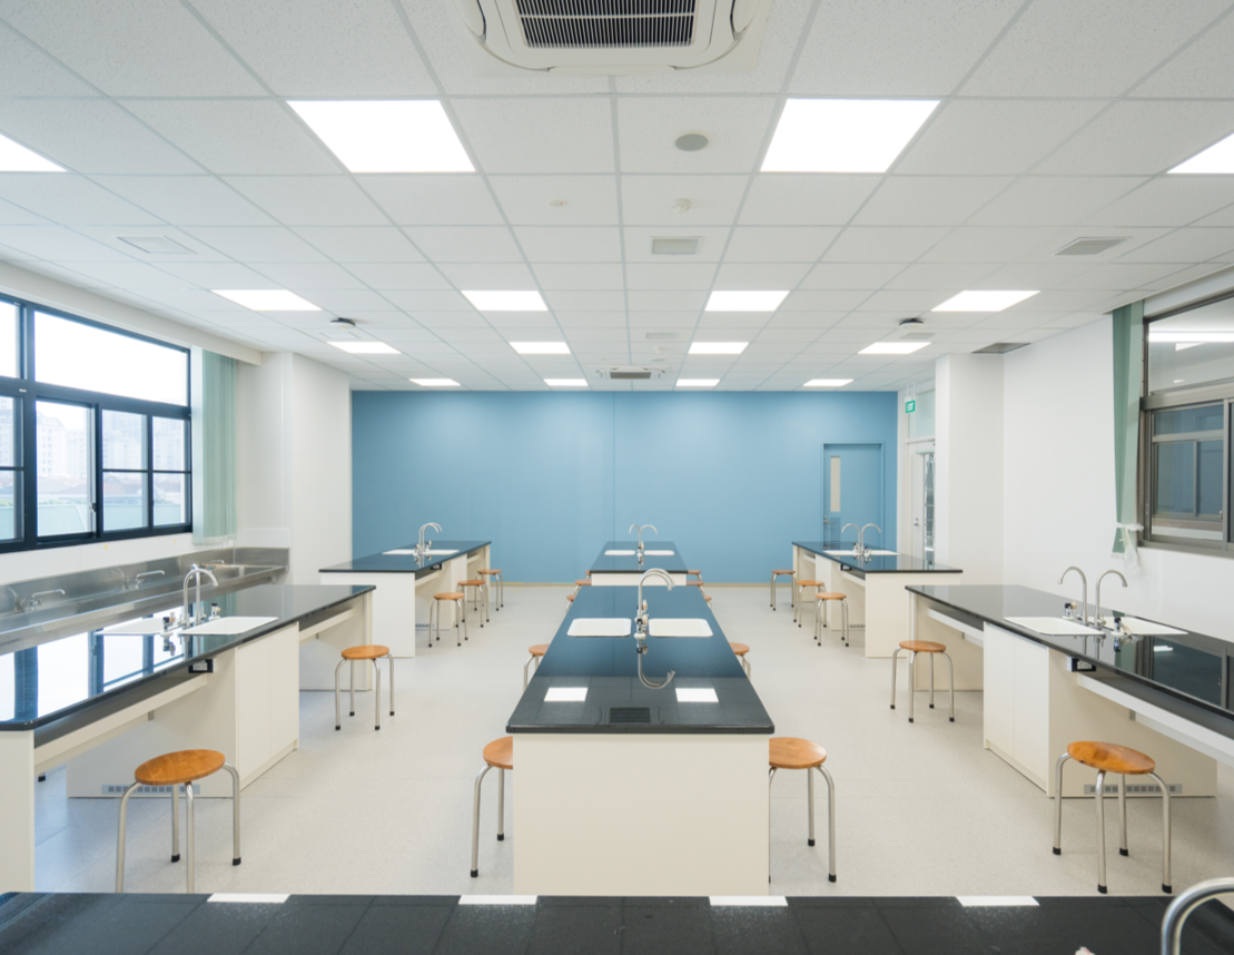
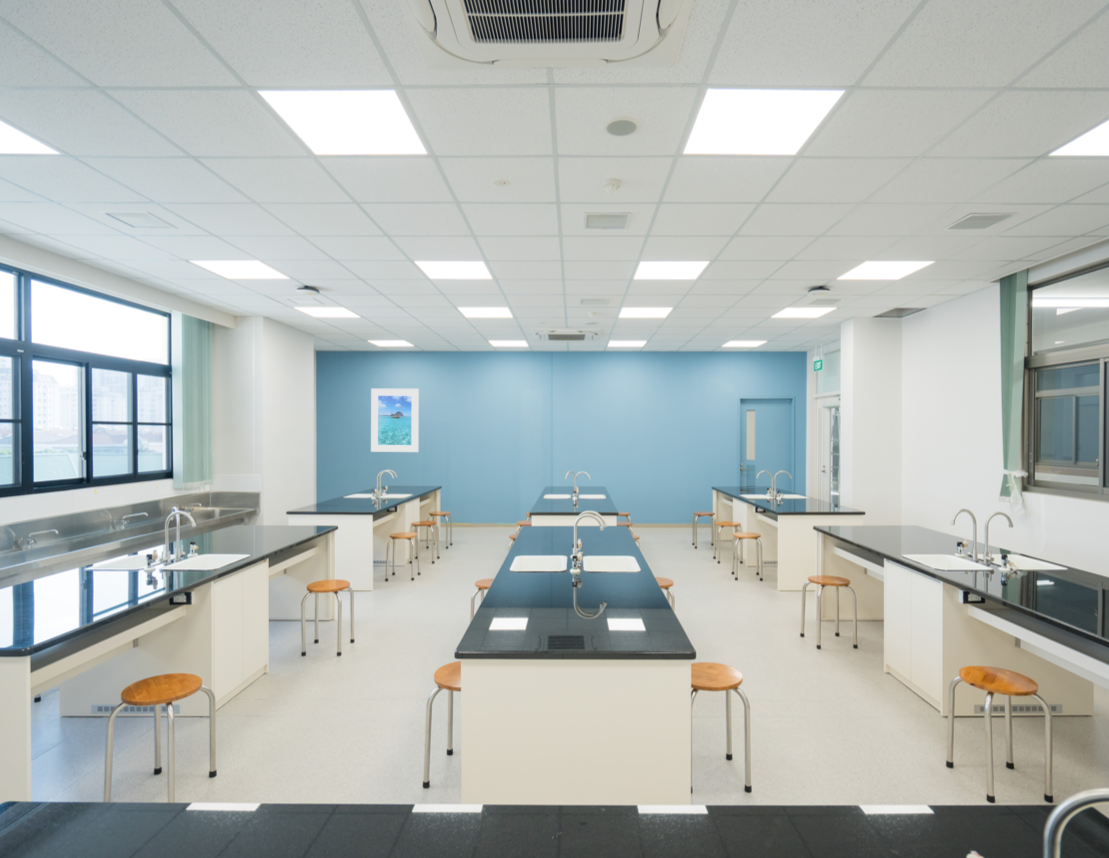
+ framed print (394, 420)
